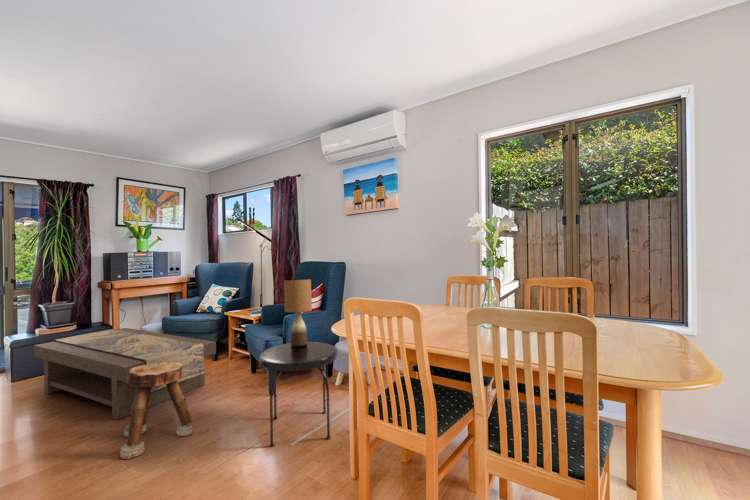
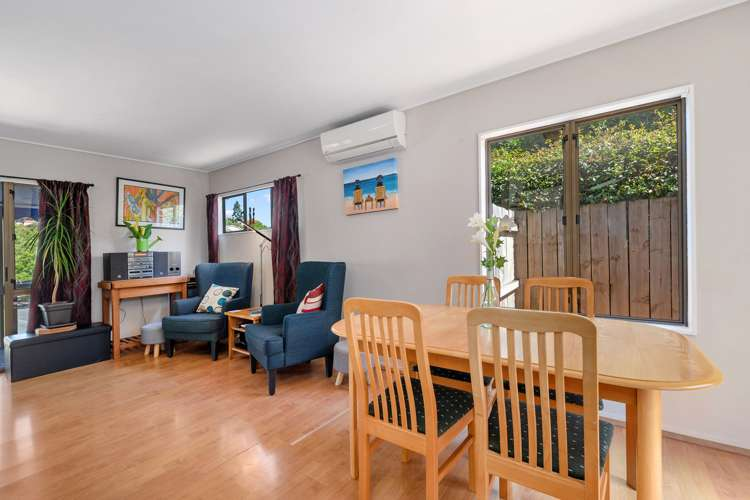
- stool (149, 400)
- coffee table (126, 365)
- table lamp (298, 312)
- side table (299, 370)
